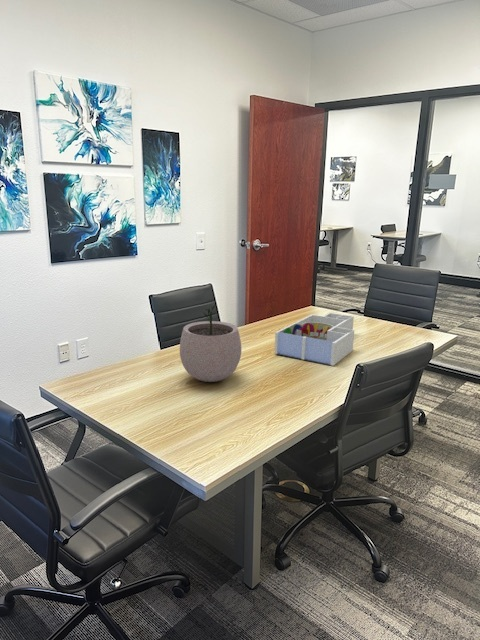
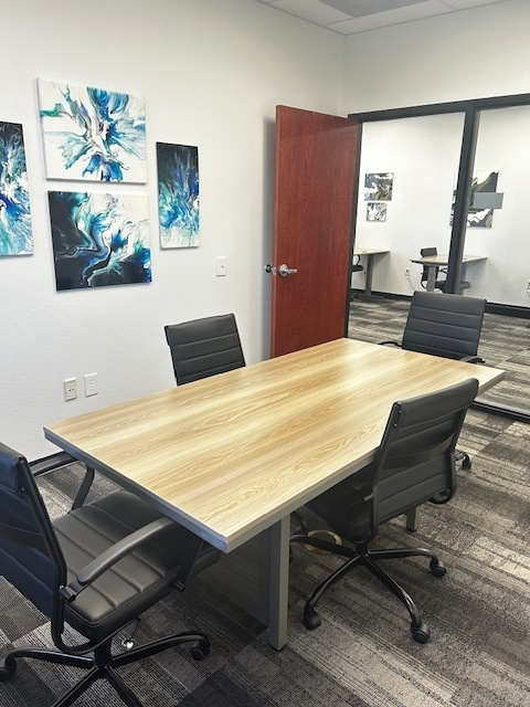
- plant pot (210, 342)
- desk organizer (325, 335)
